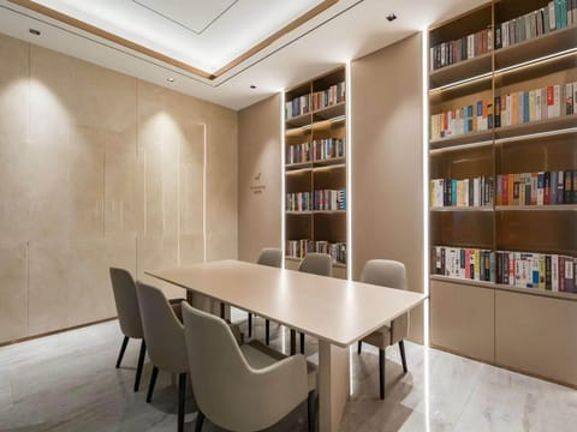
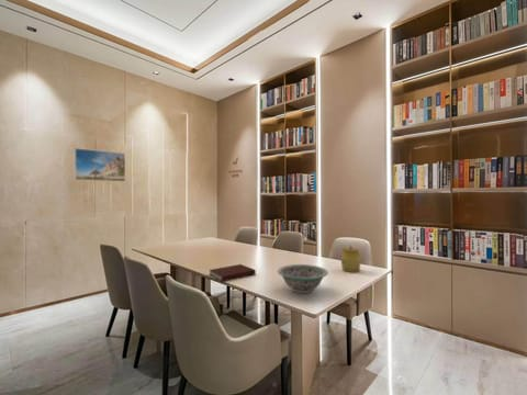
+ notebook (232, 272)
+ decorative bowl (302, 280)
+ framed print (101, 166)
+ jar (350, 257)
